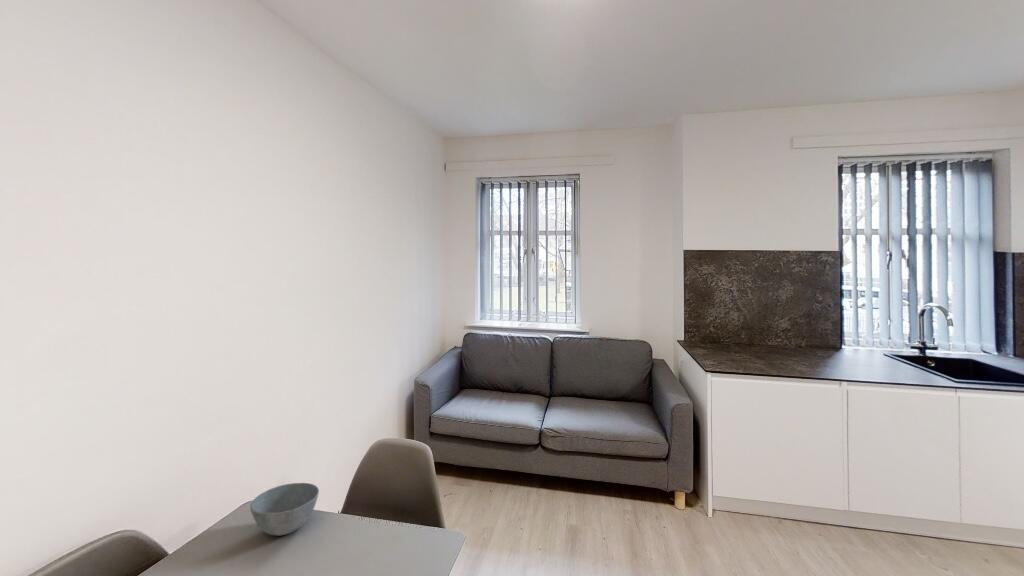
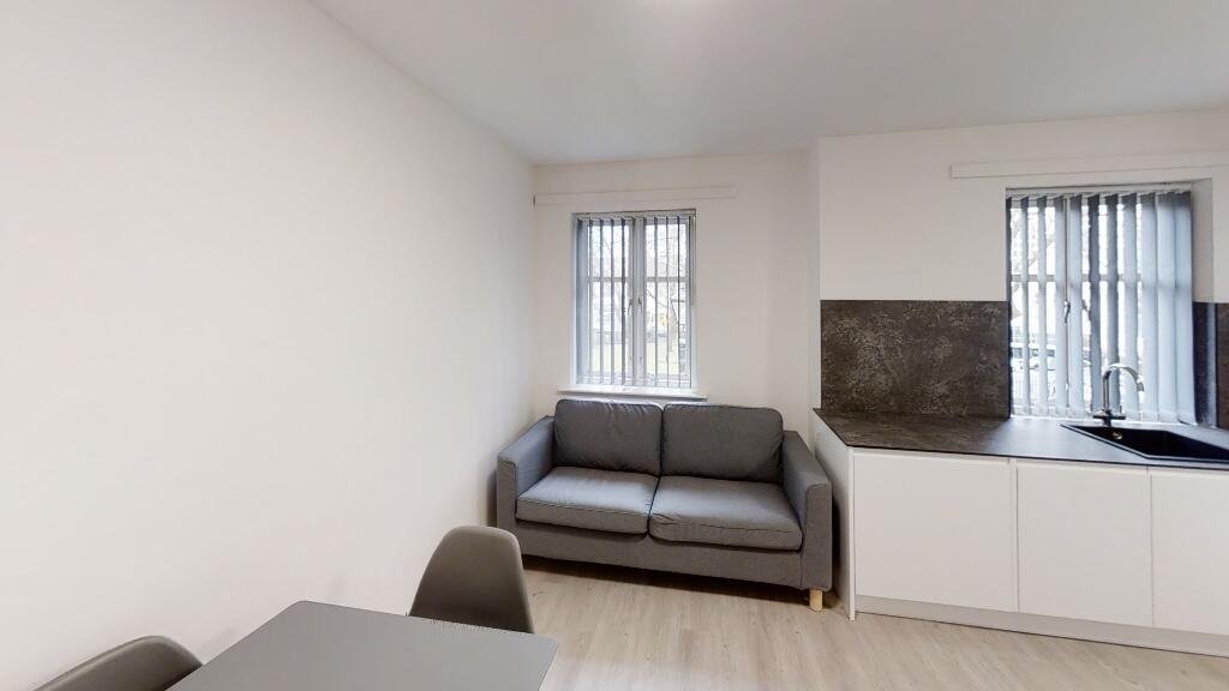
- bowl (285, 512)
